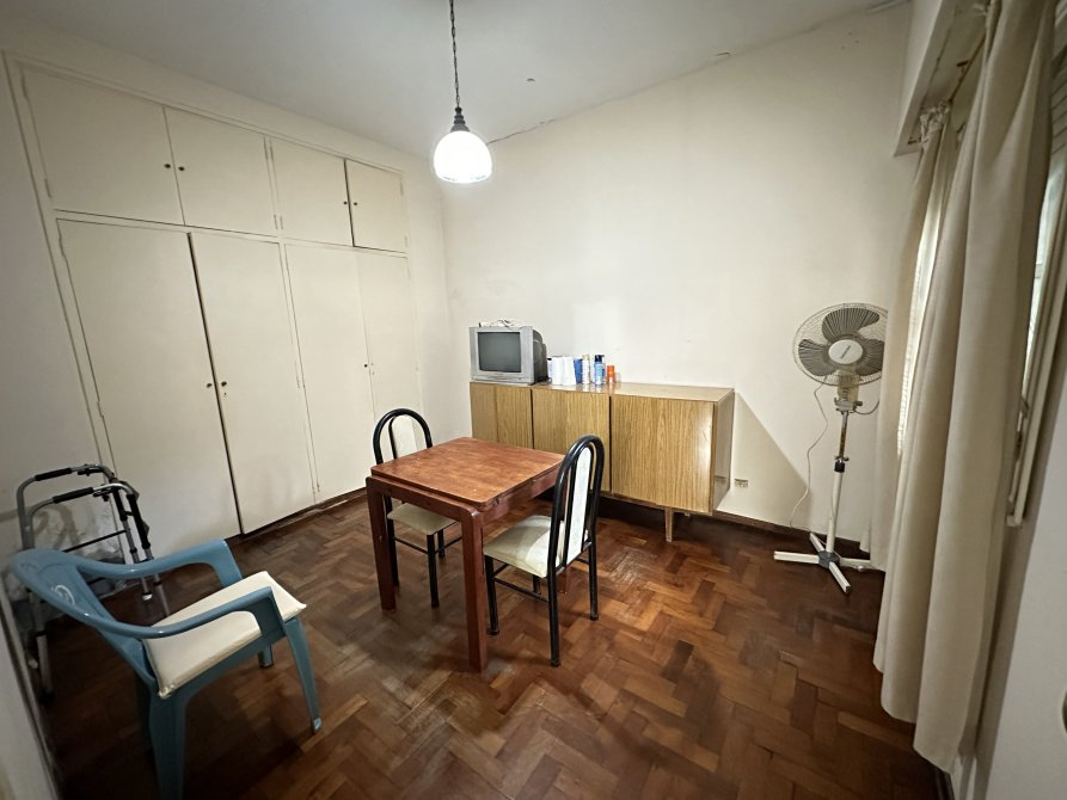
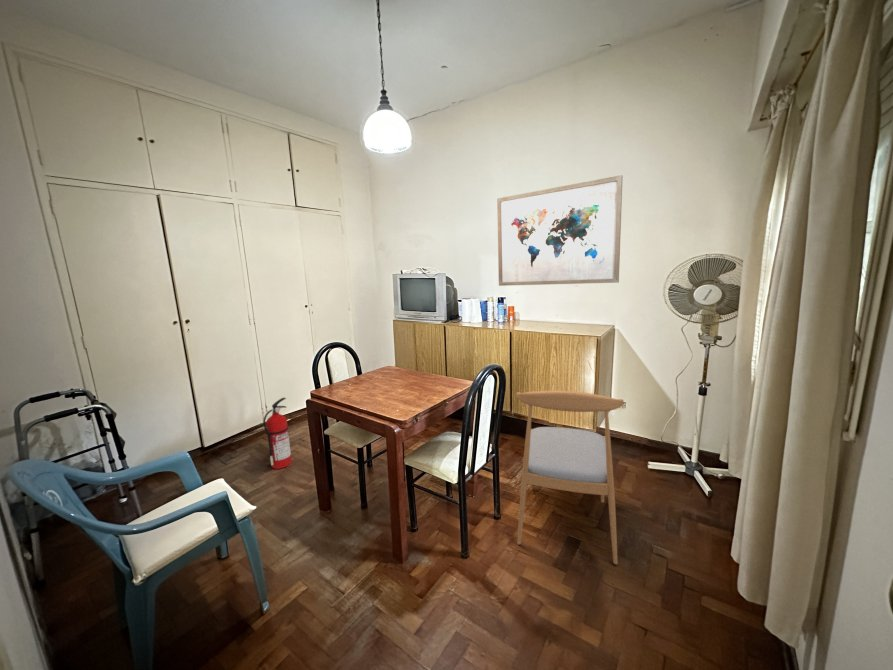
+ fire extinguisher (277, 433)
+ wall art (553, 237)
+ dining chair (566, 450)
